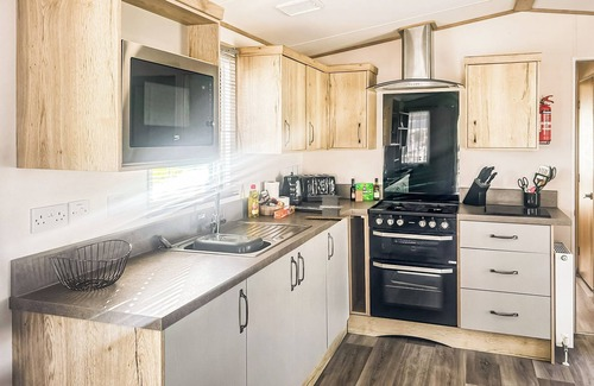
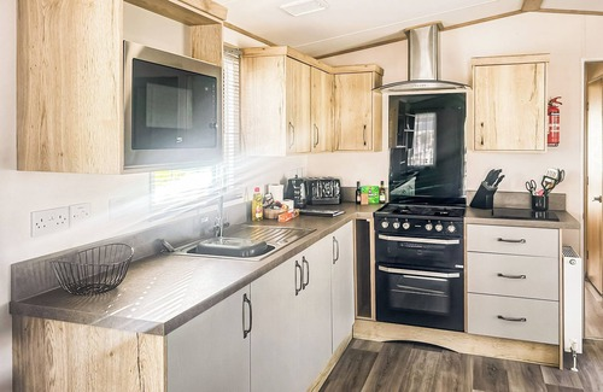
- toaster (330, 205)
